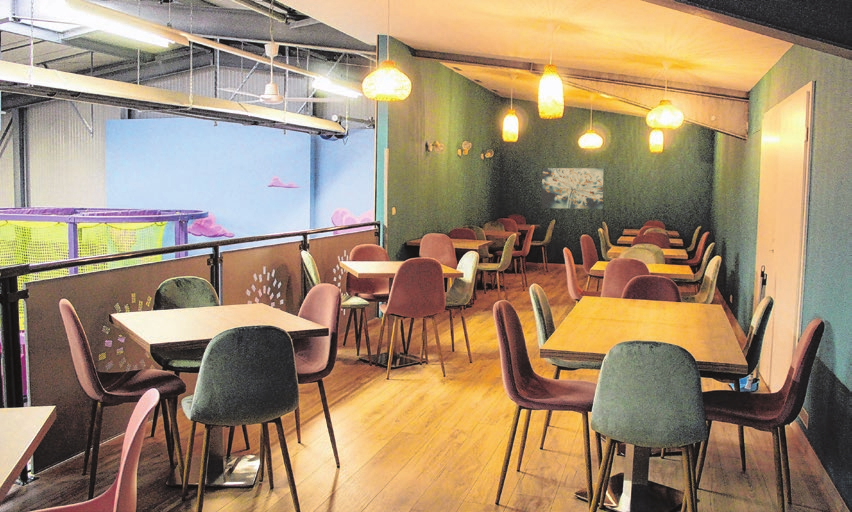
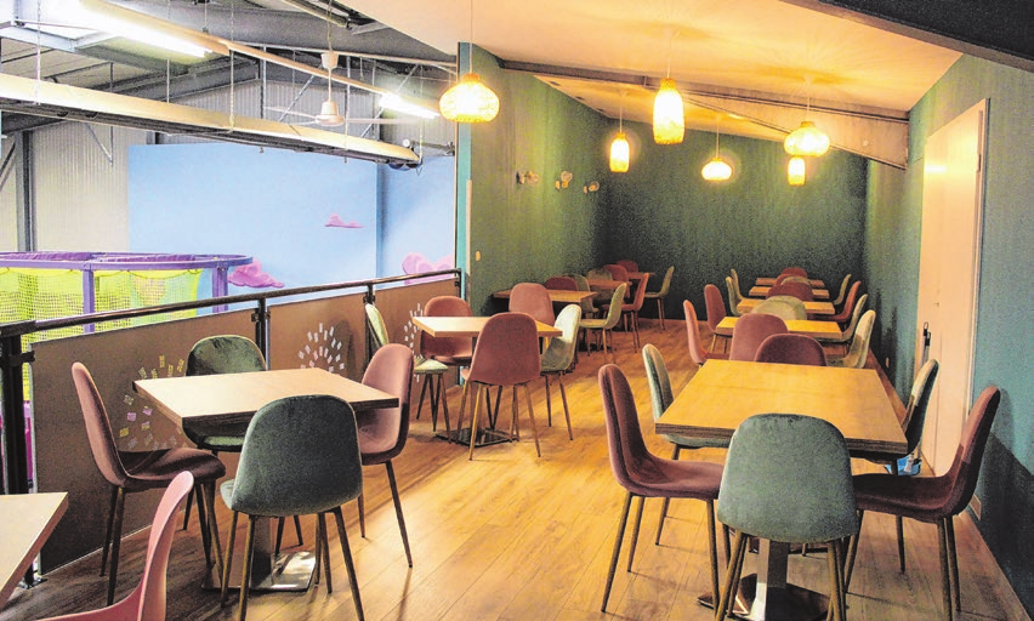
- wall art (572, 188)
